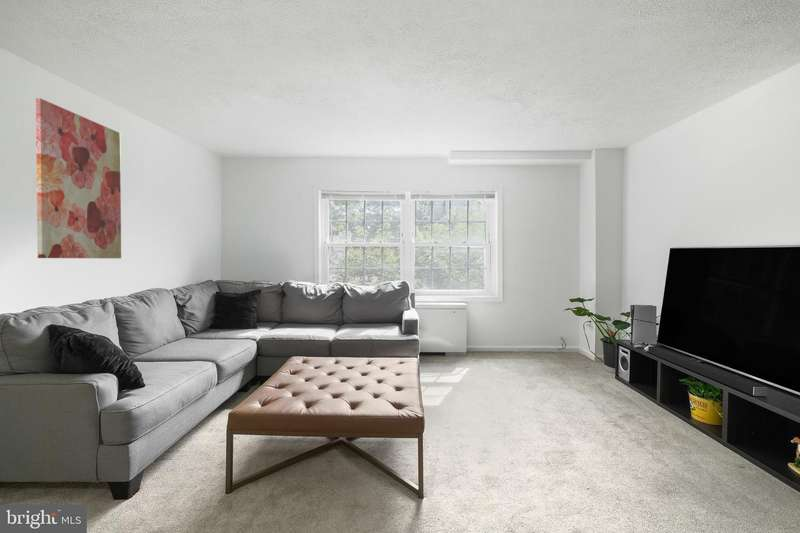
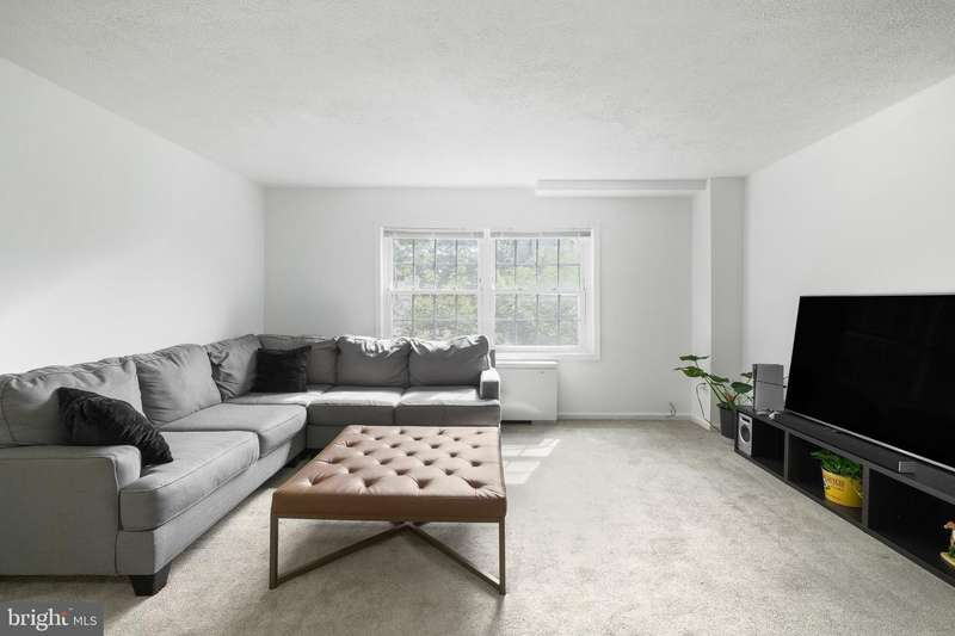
- wall art (83, 188)
